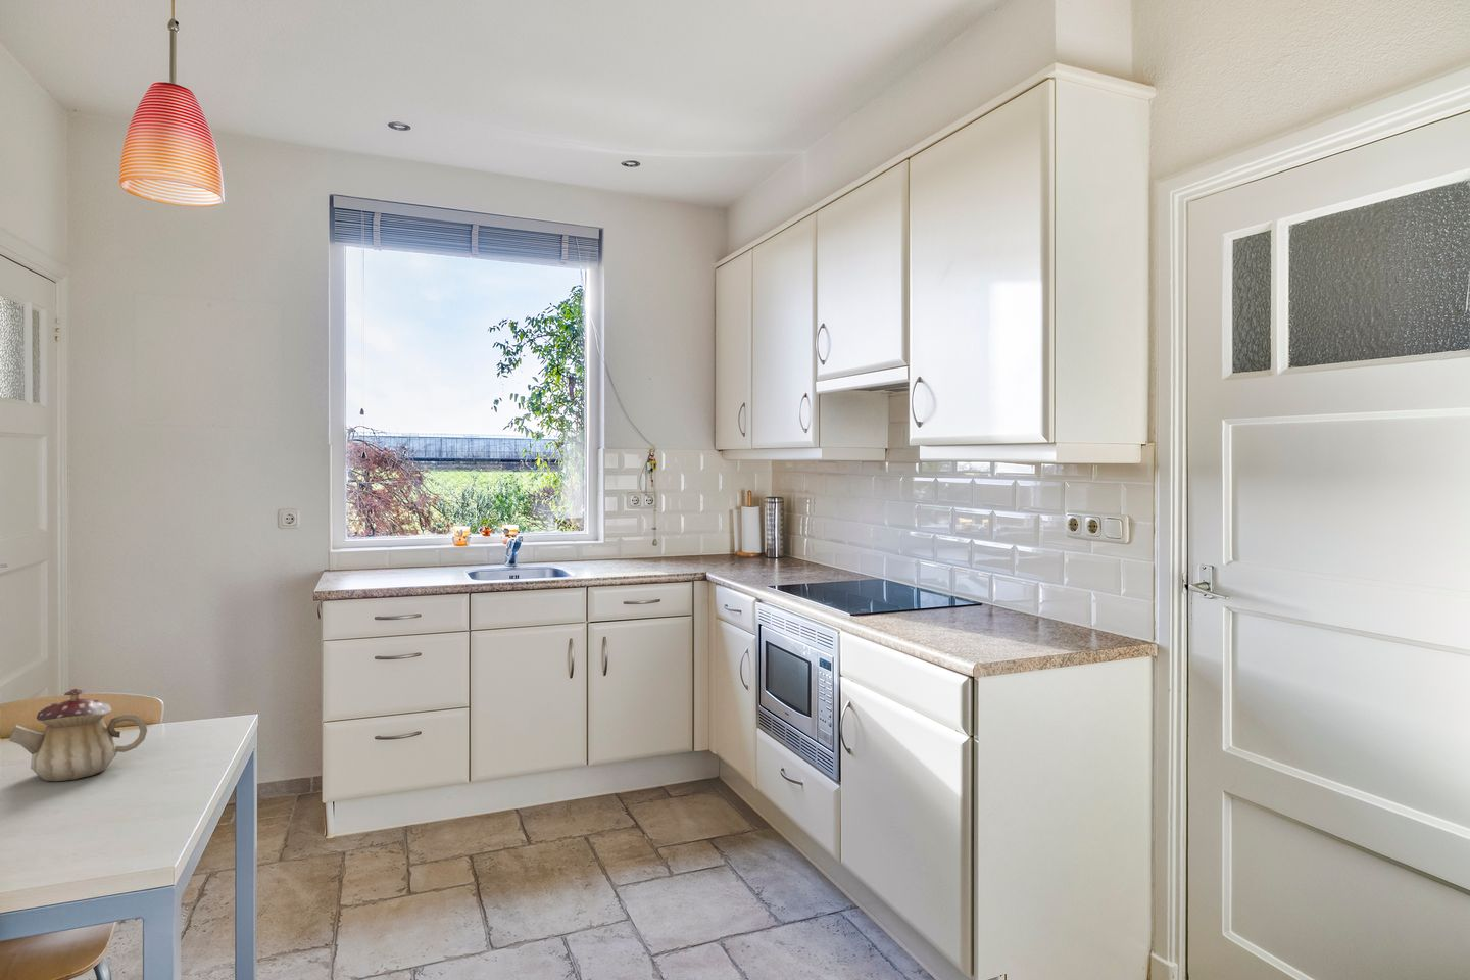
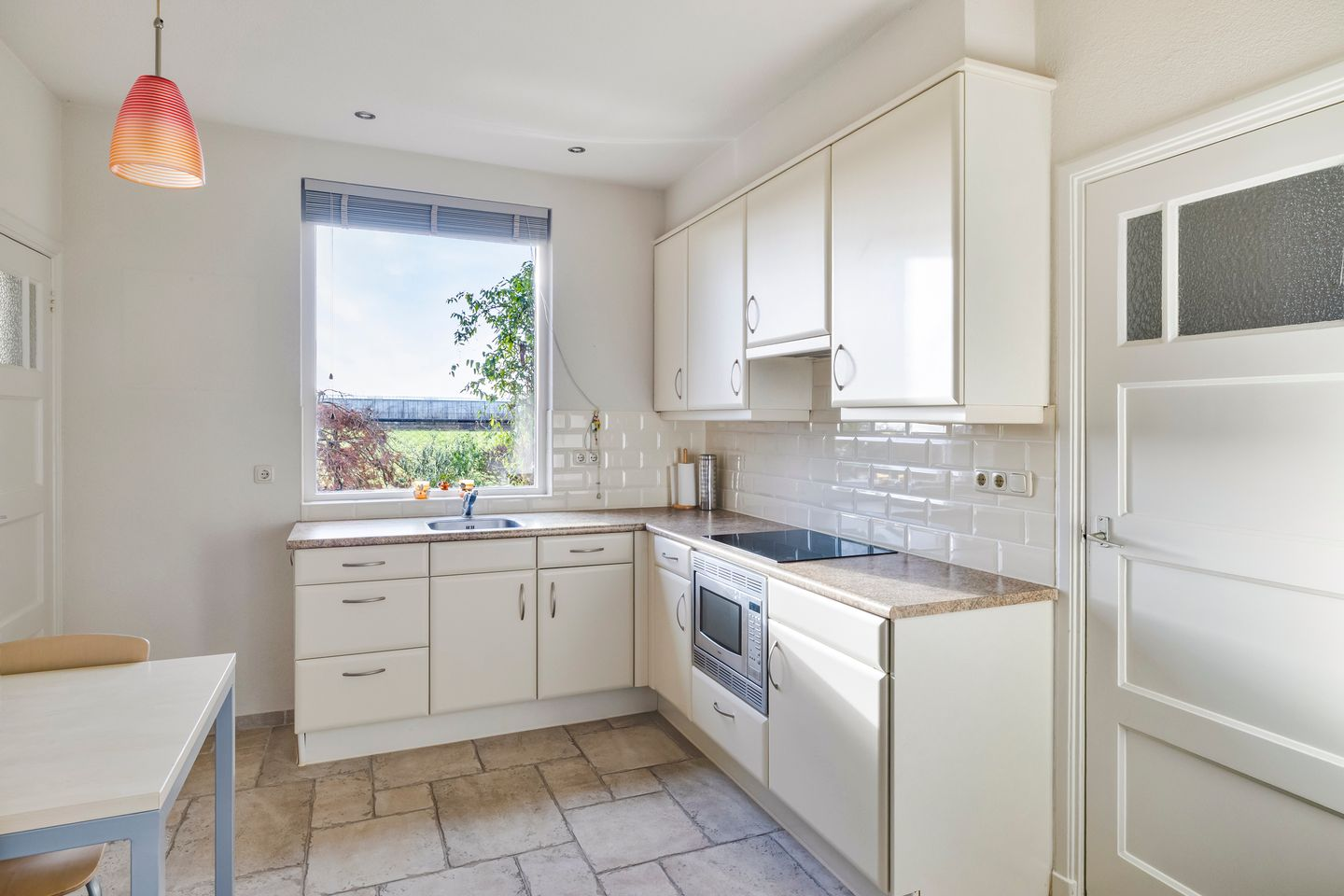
- teapot (81, 728)
